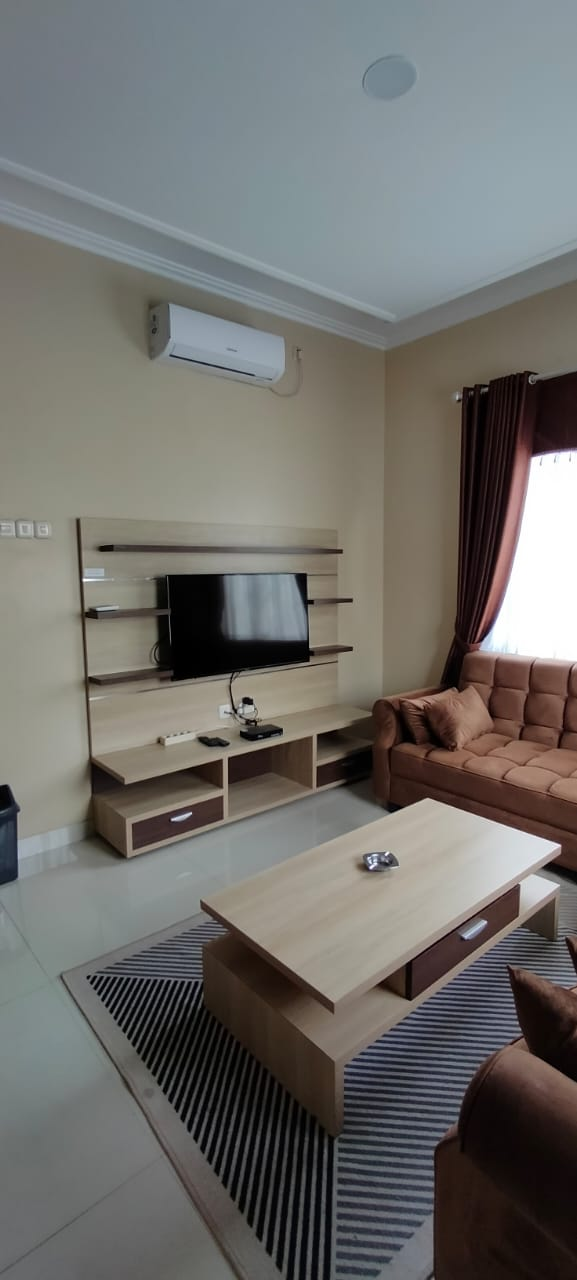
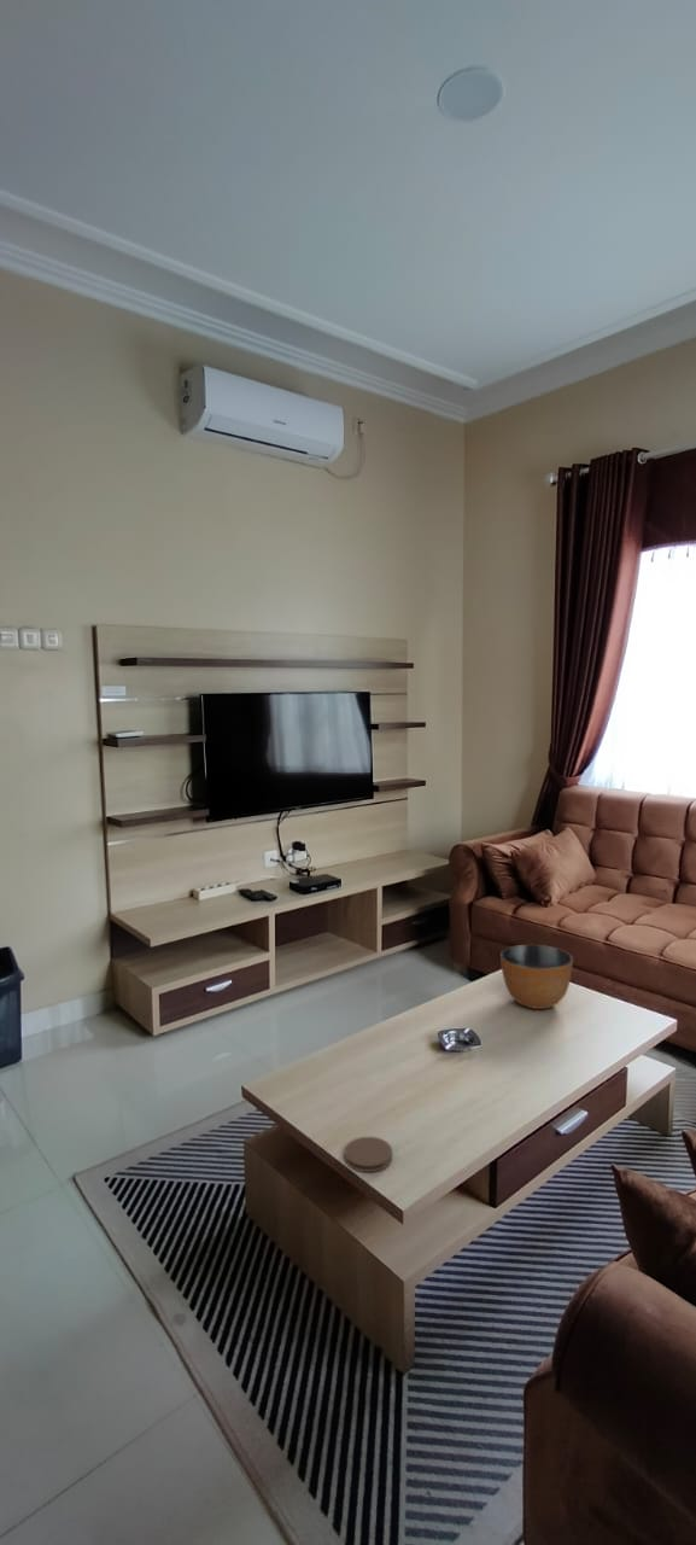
+ bowl (536, 979)
+ coaster (368, 1154)
